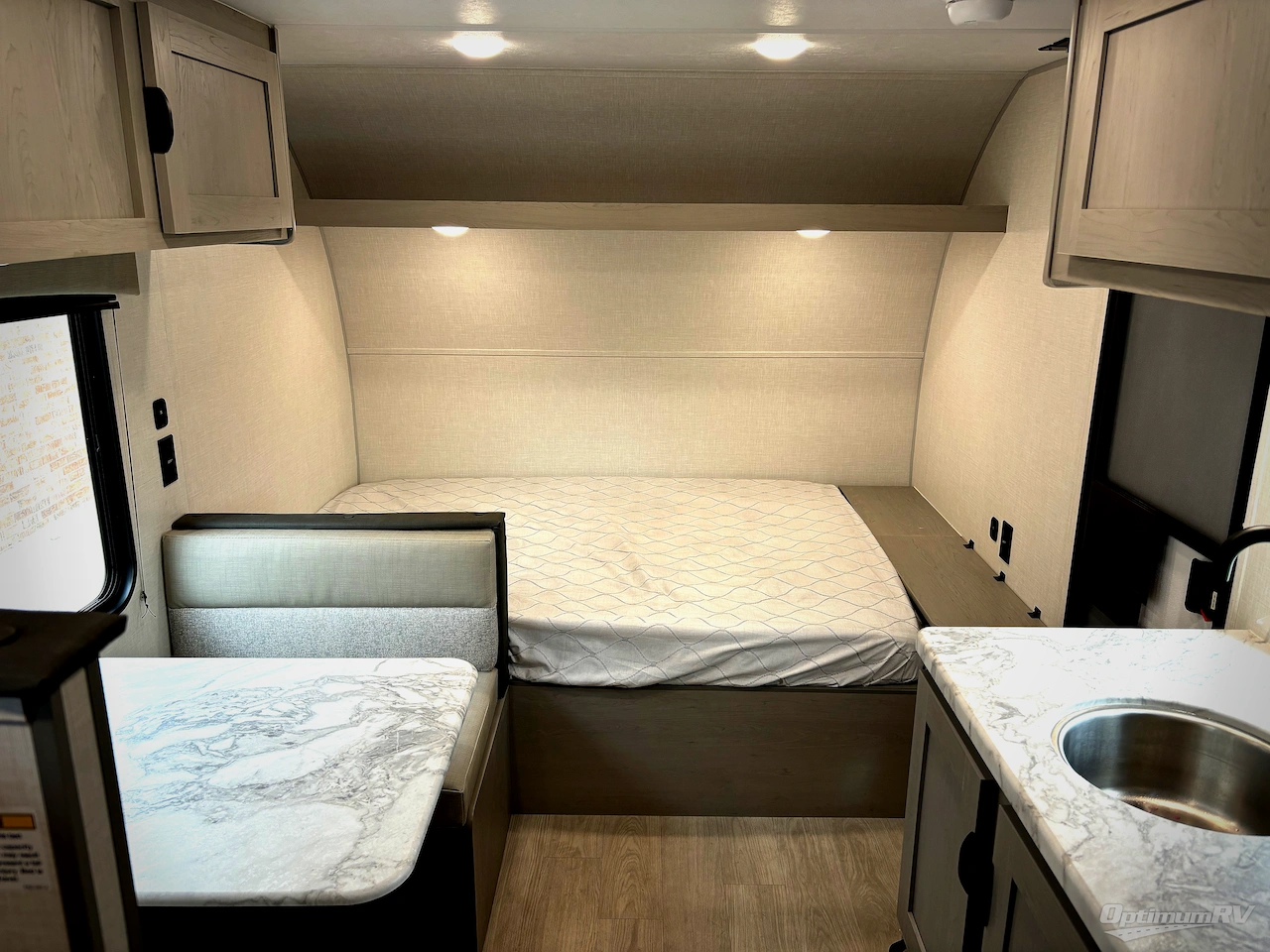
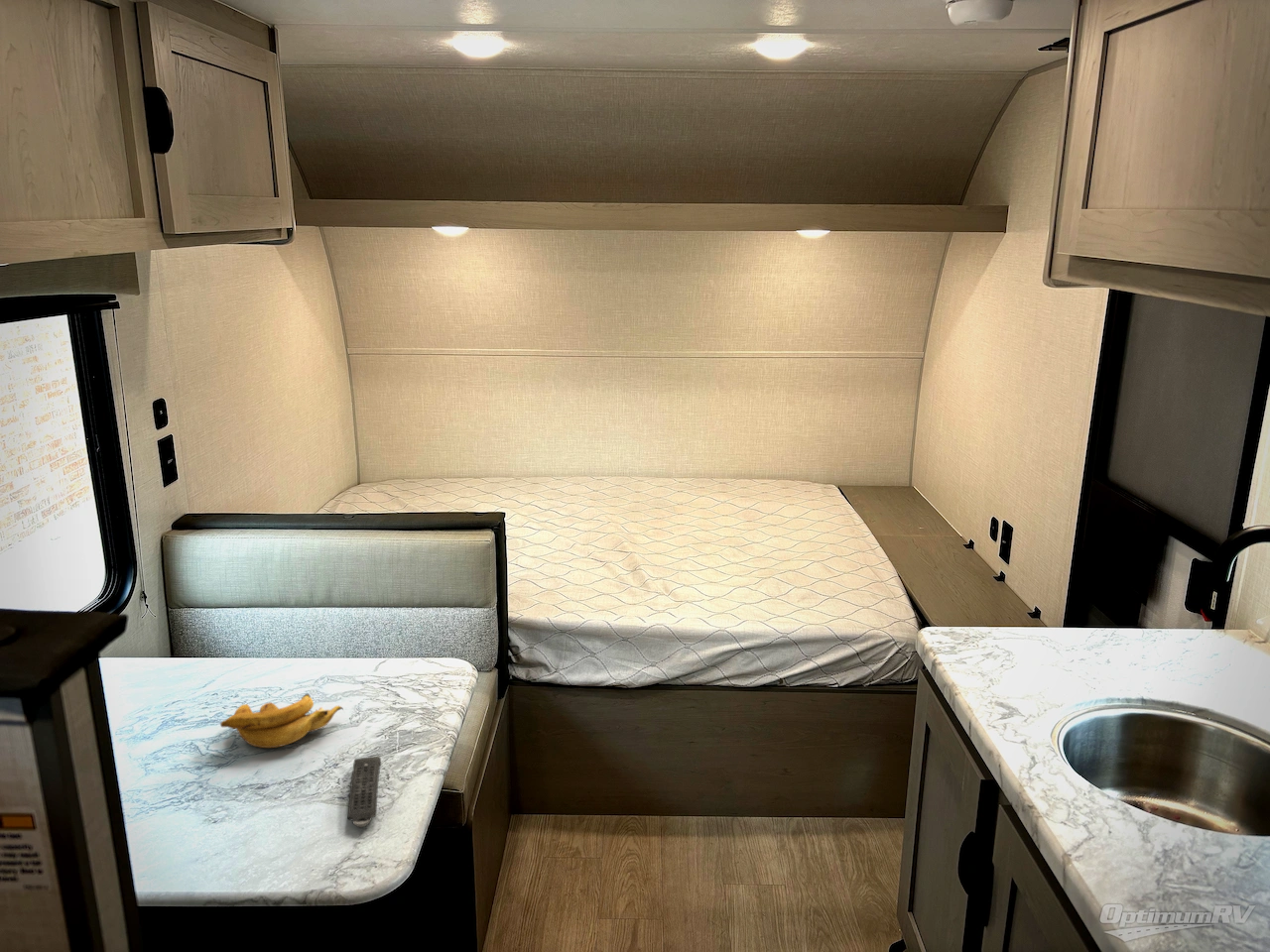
+ banana (282, 712)
+ remote control (364, 789)
